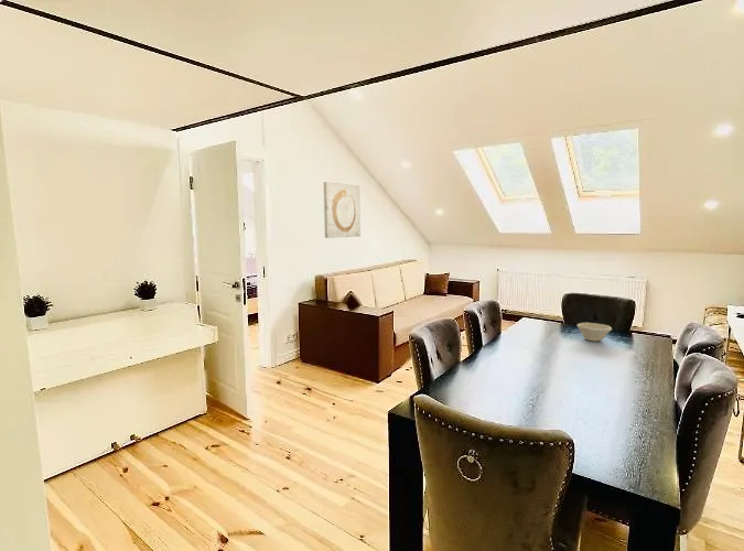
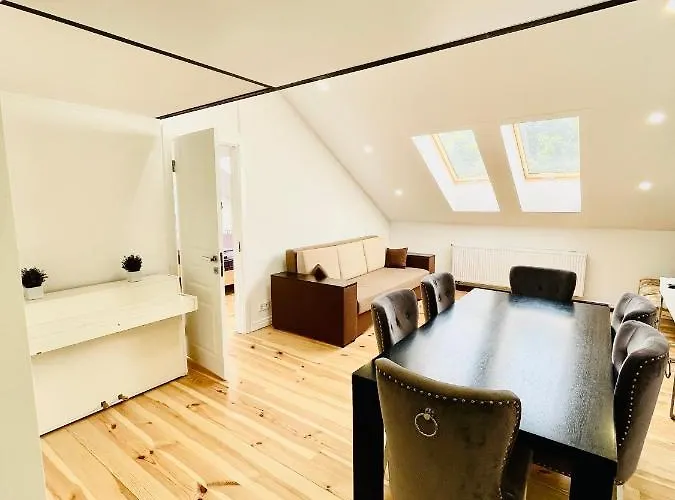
- bowl (593, 332)
- wall art (343, 210)
